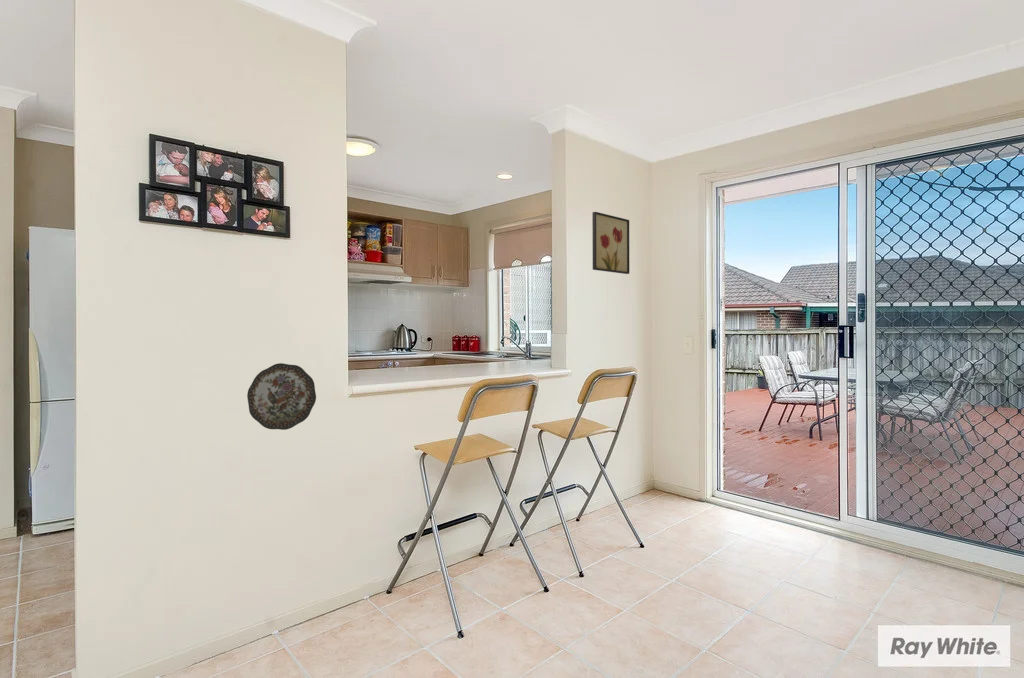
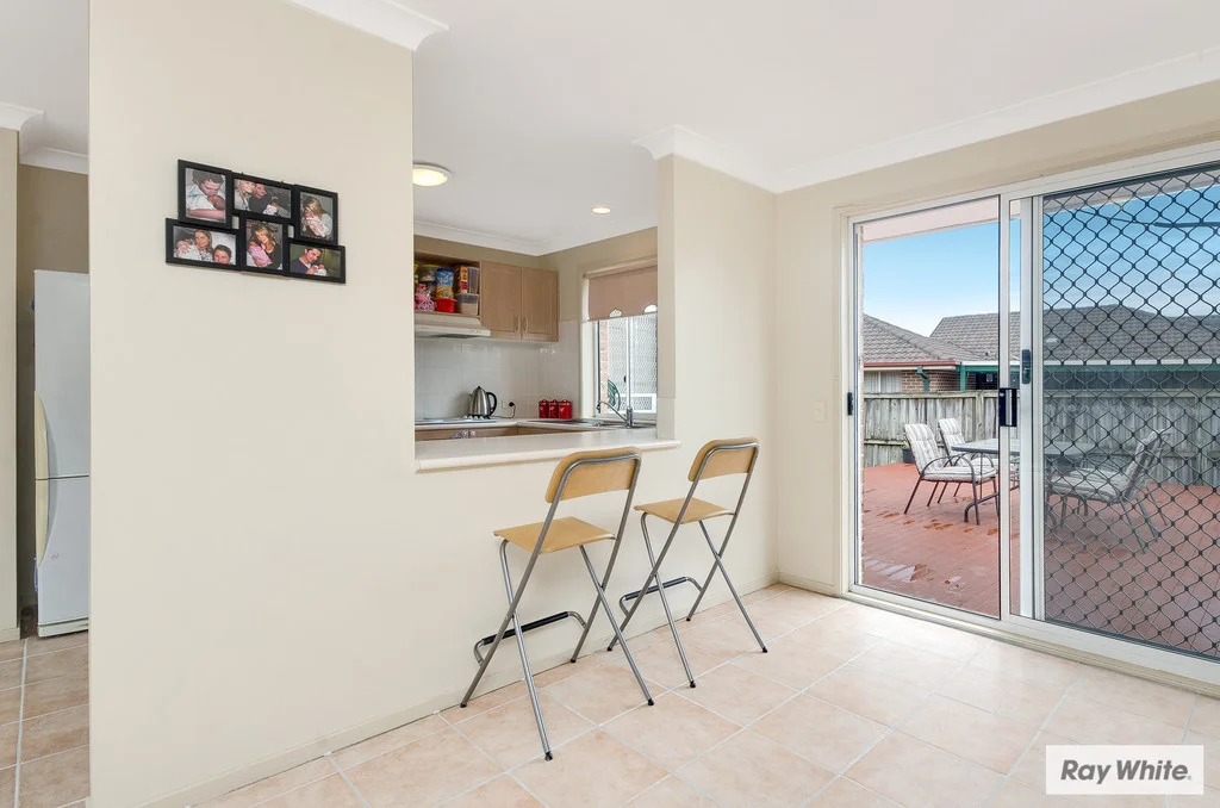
- decorative plate (282, 396)
- wall art (610, 244)
